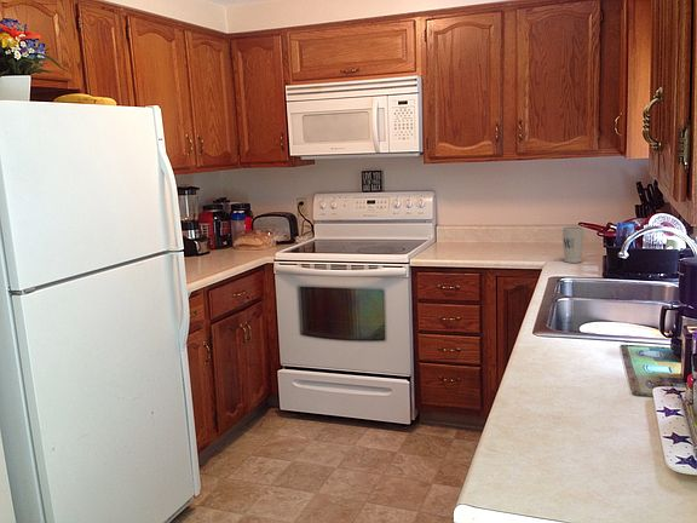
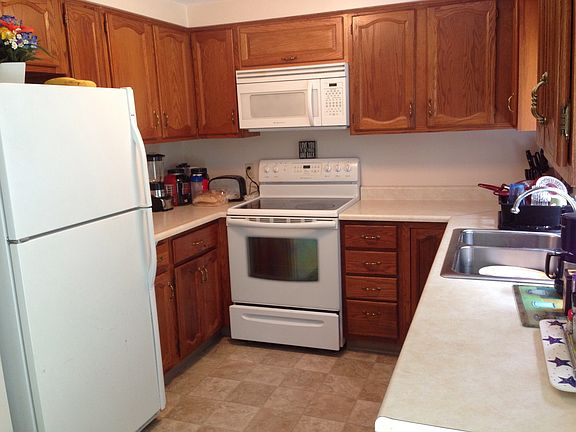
- cup (572, 245)
